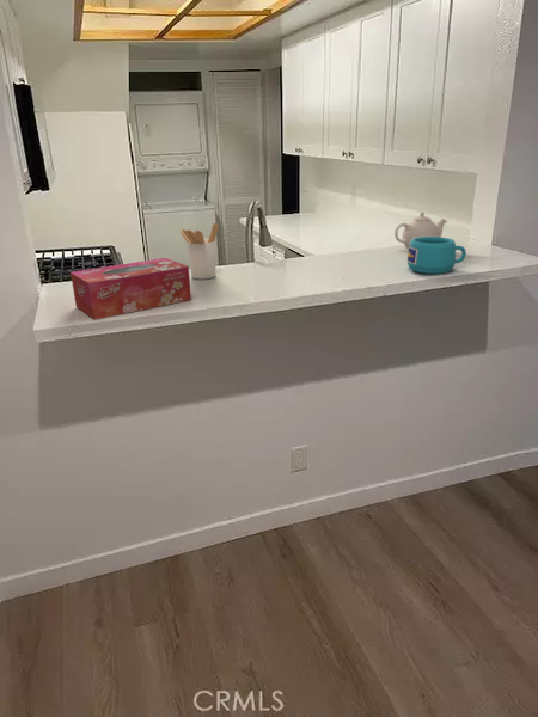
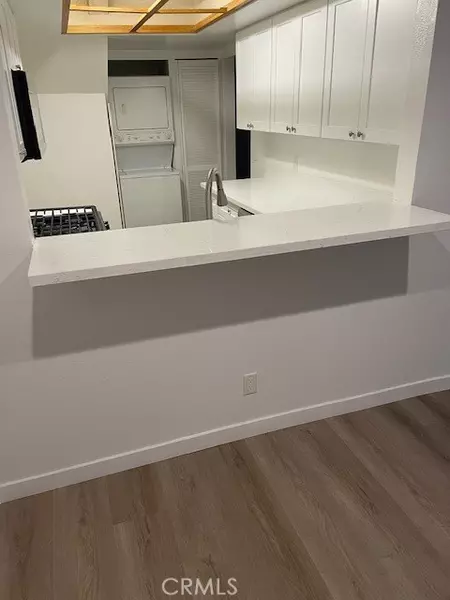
- teapot (420, 232)
- tissue box (132, 286)
- cup (436, 255)
- utensil holder (198, 251)
